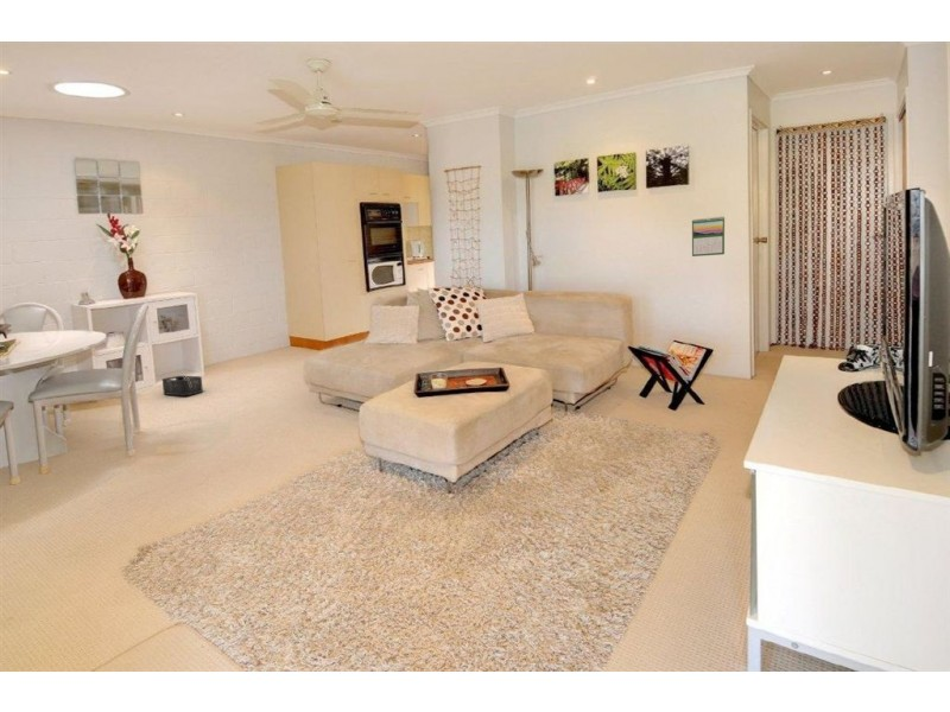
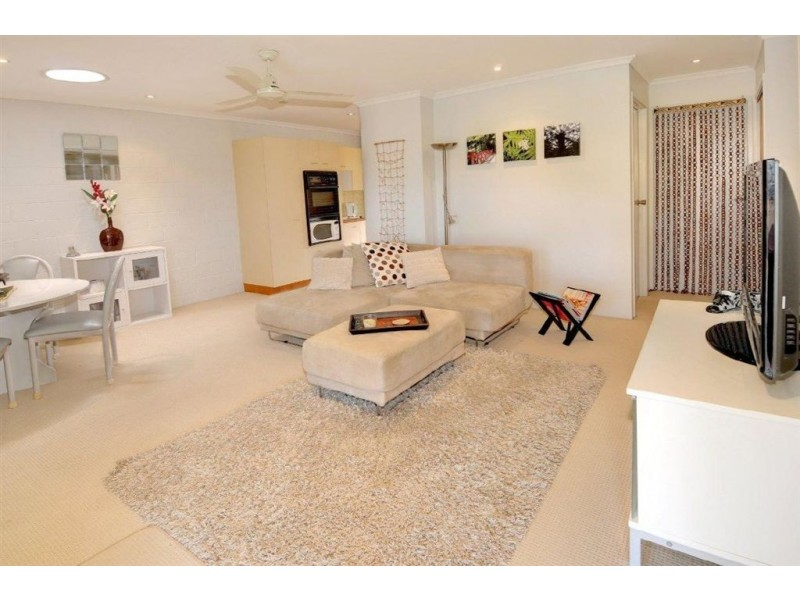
- calendar (708, 236)
- storage bin (182, 384)
